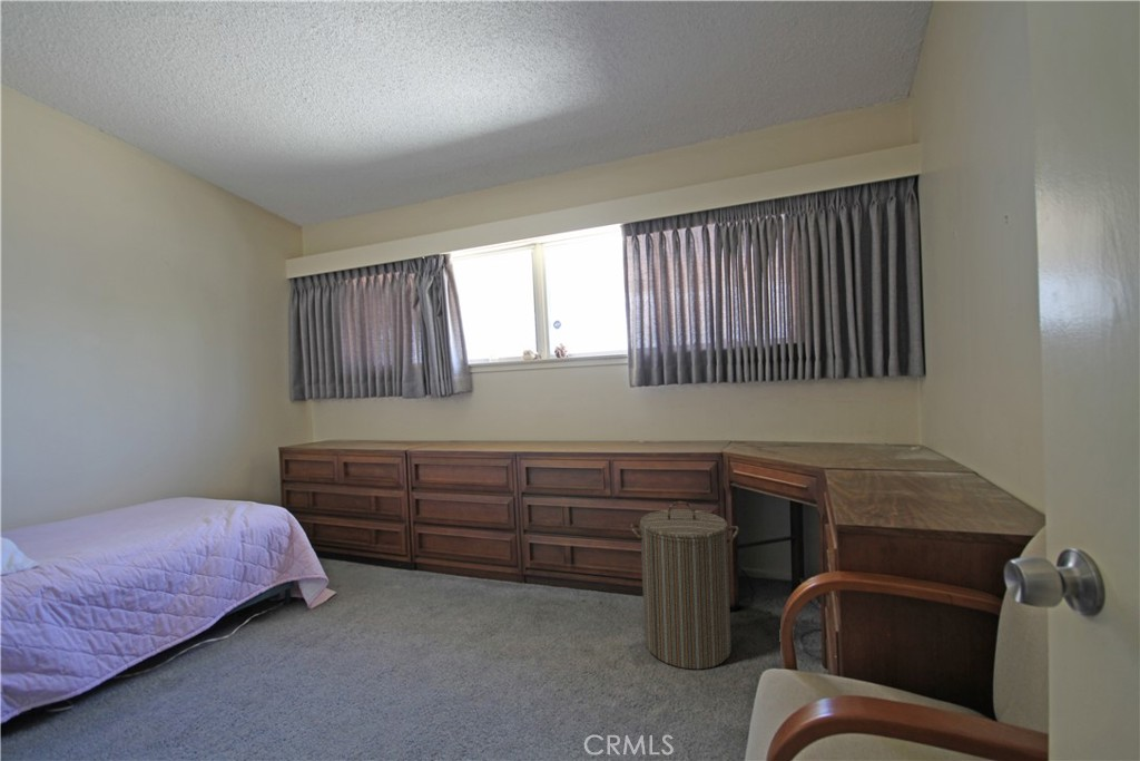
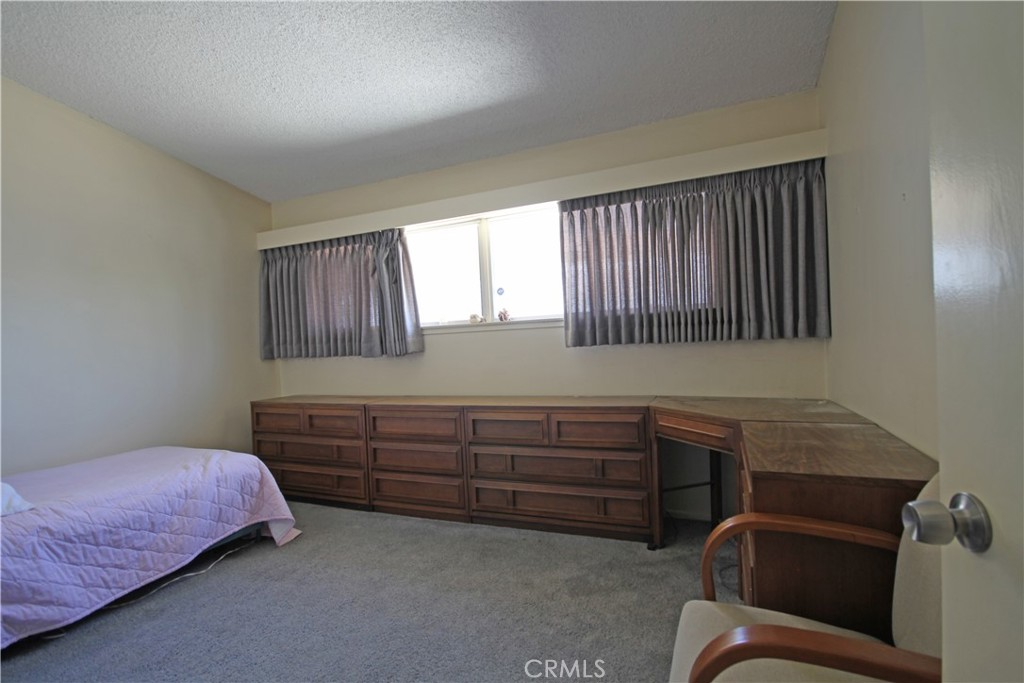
- laundry hamper (685, 573)
